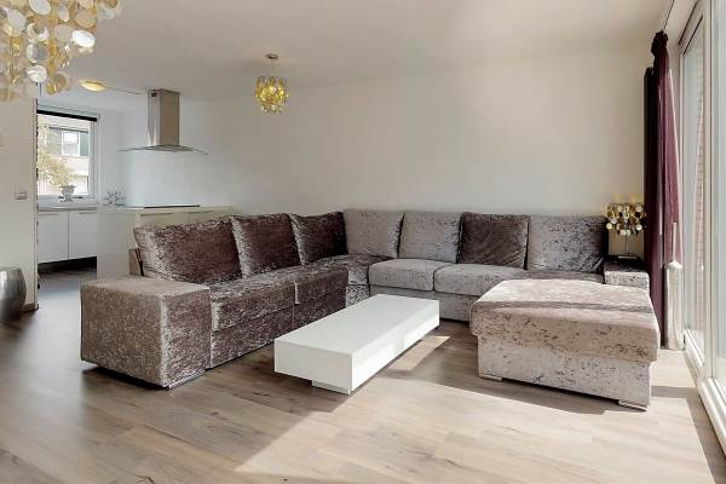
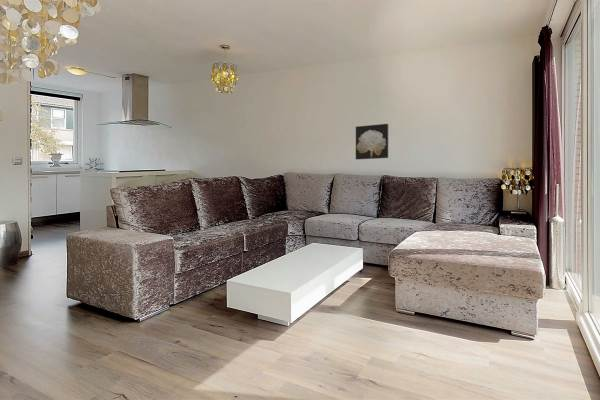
+ wall art (371, 142)
